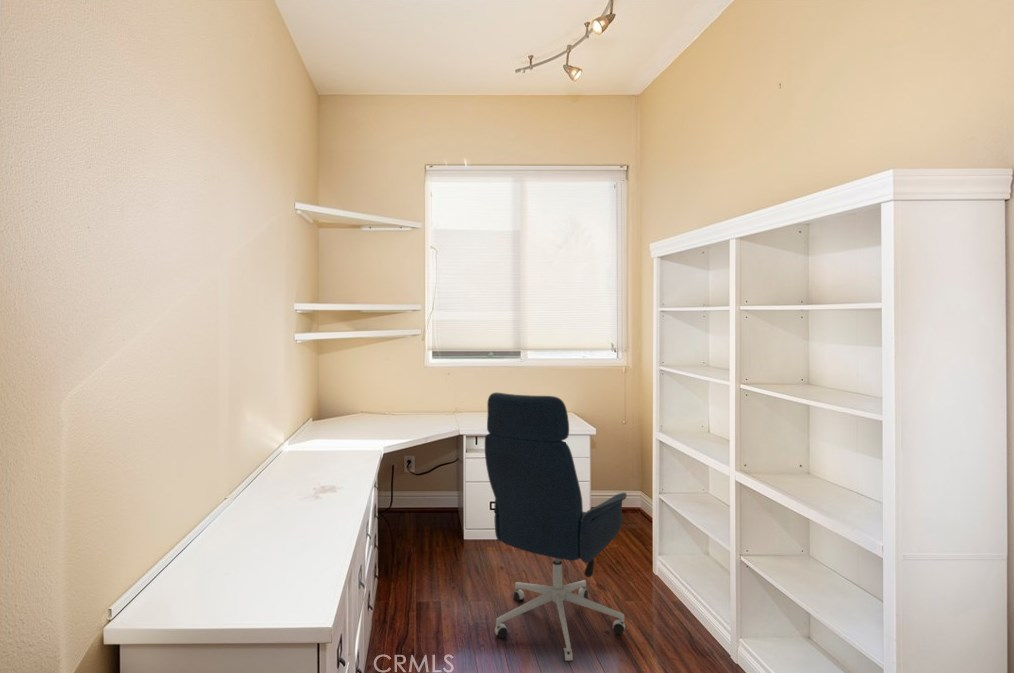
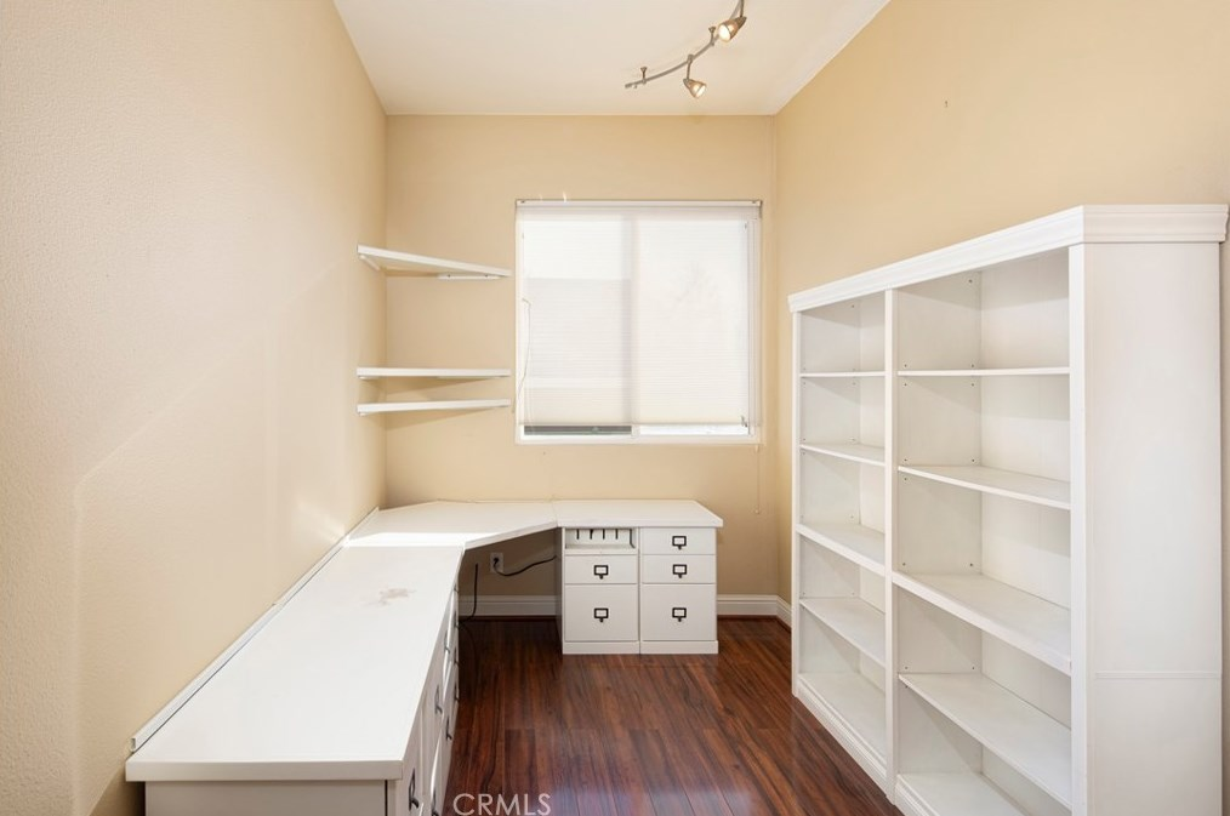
- office chair (553, 507)
